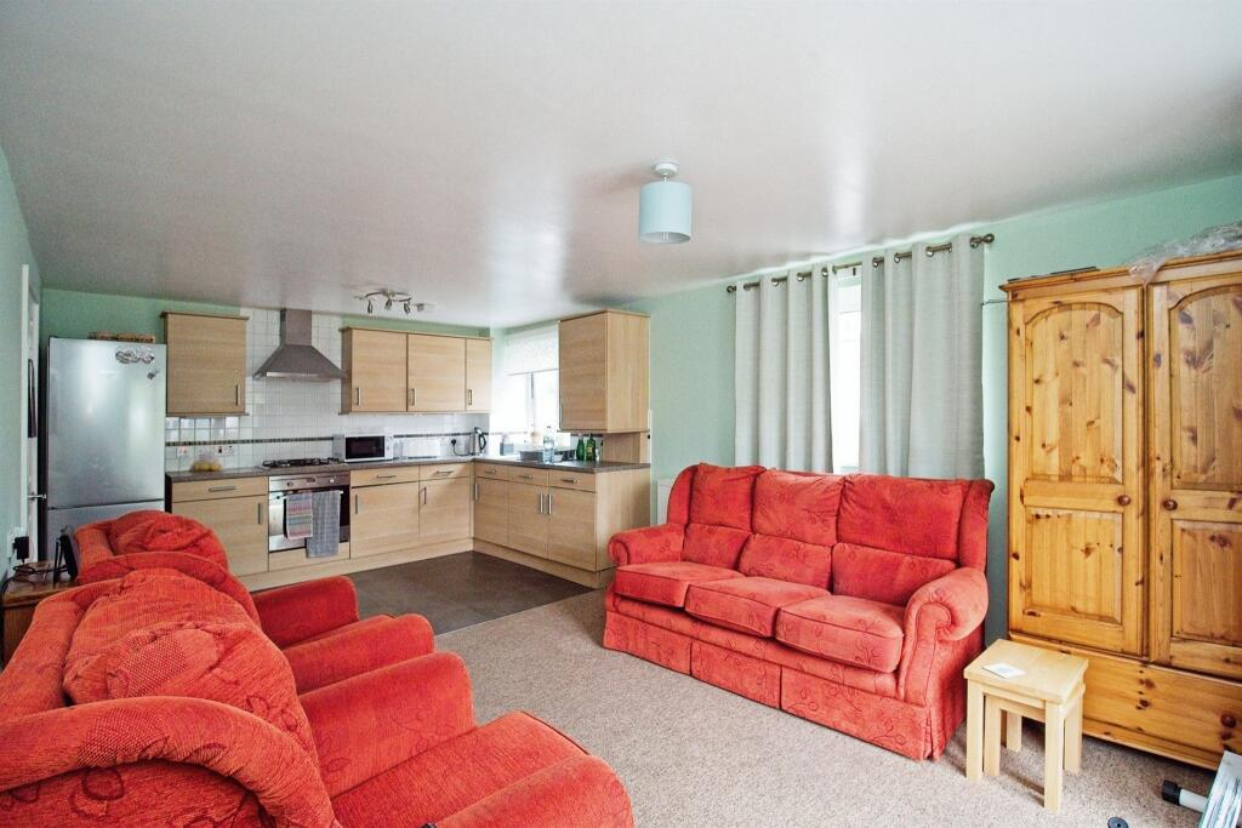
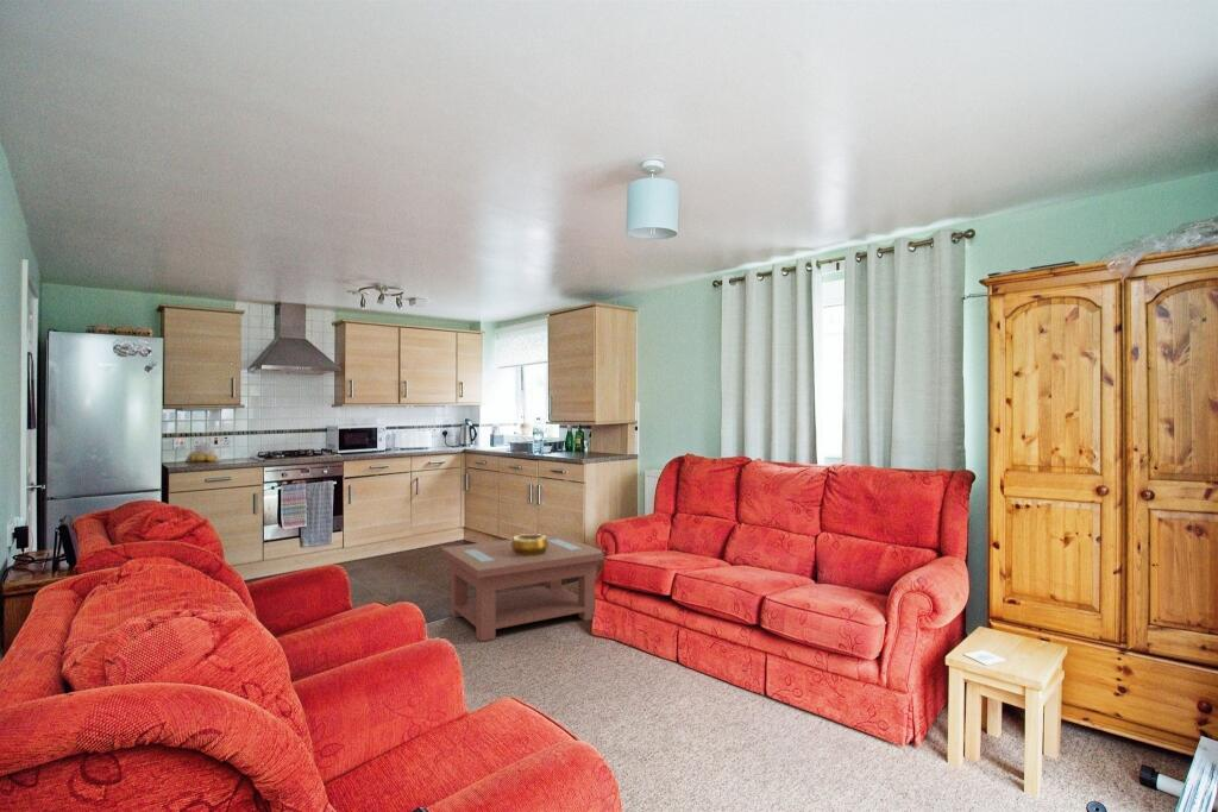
+ decorative bowl (529, 545)
+ coffee table (522, 583)
